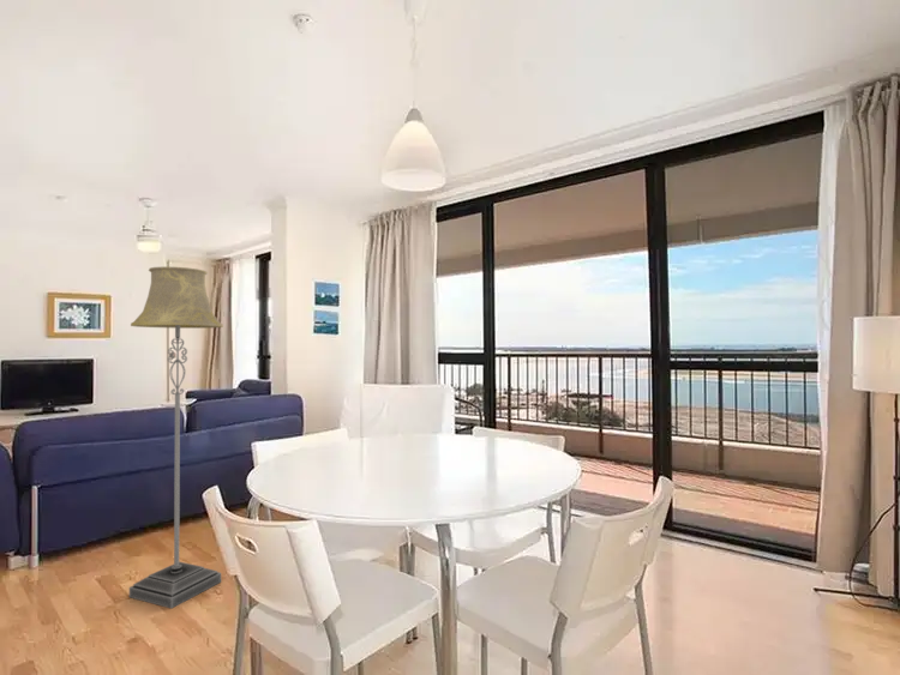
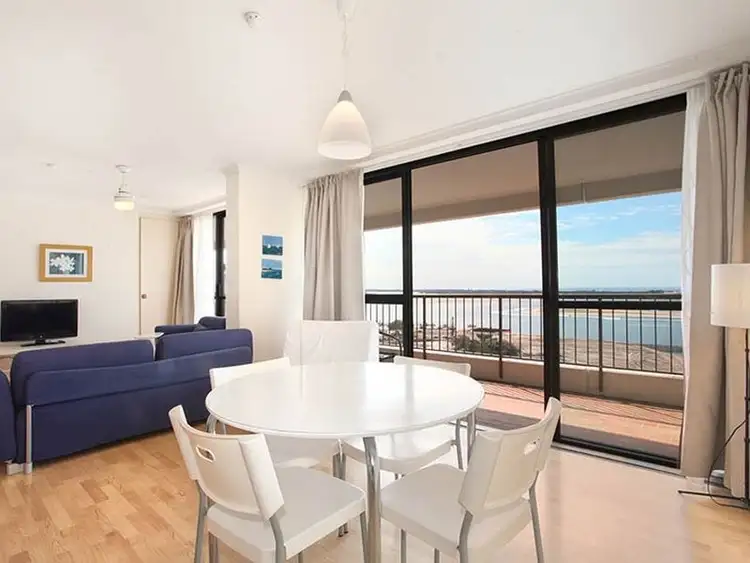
- floor lamp (178, 428)
